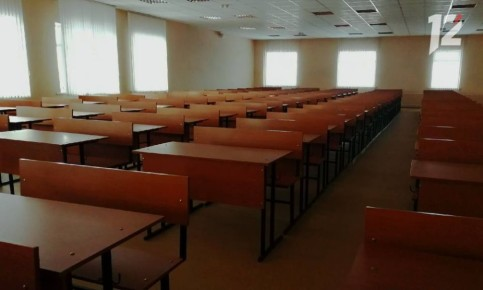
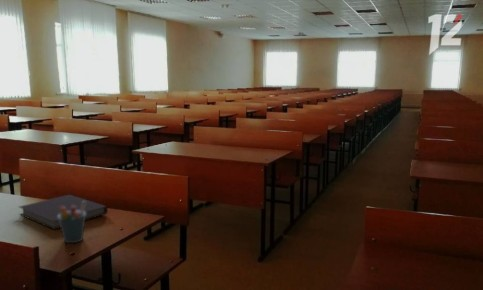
+ pen holder (72, 220)
+ notebook (64, 207)
